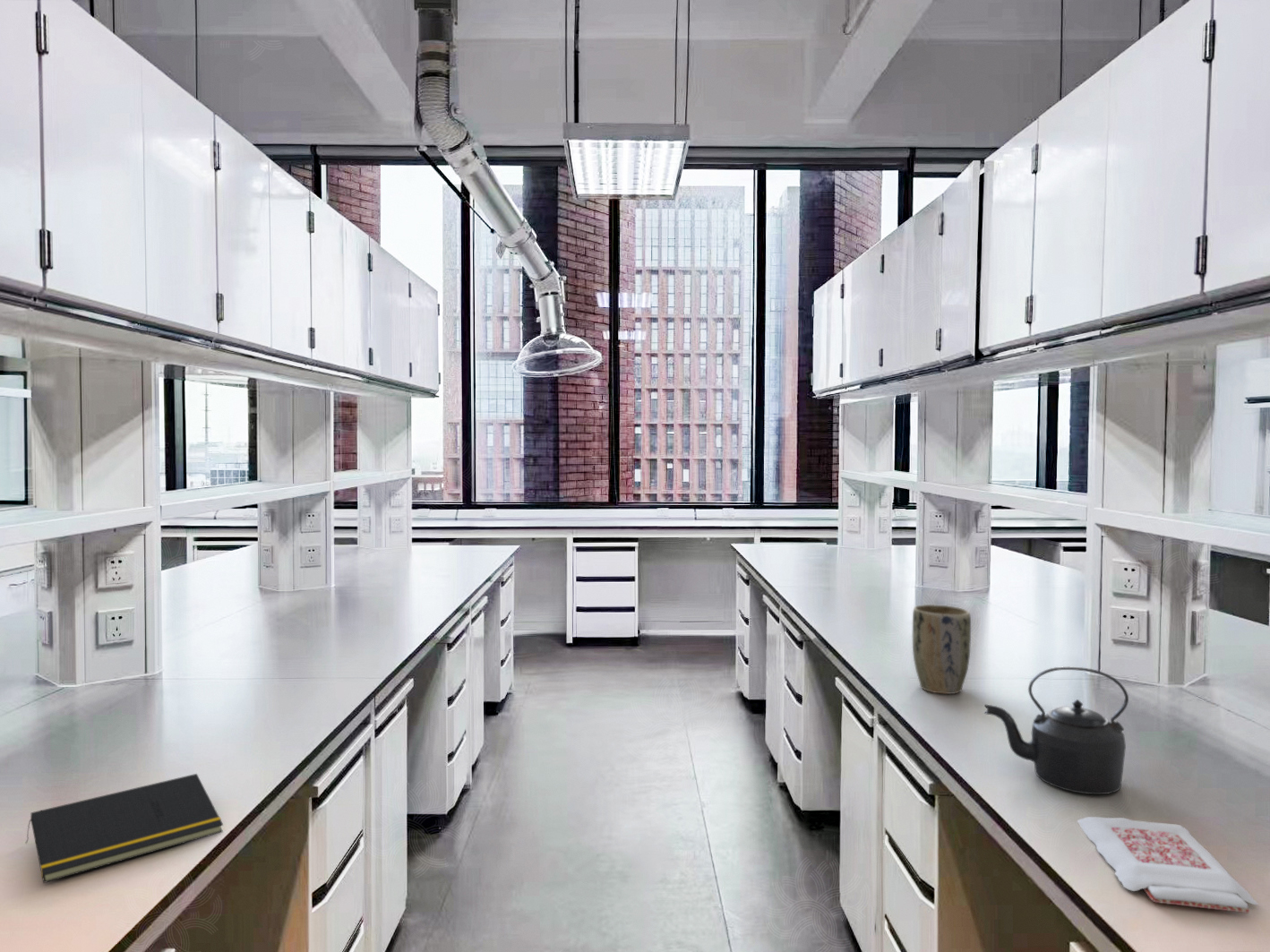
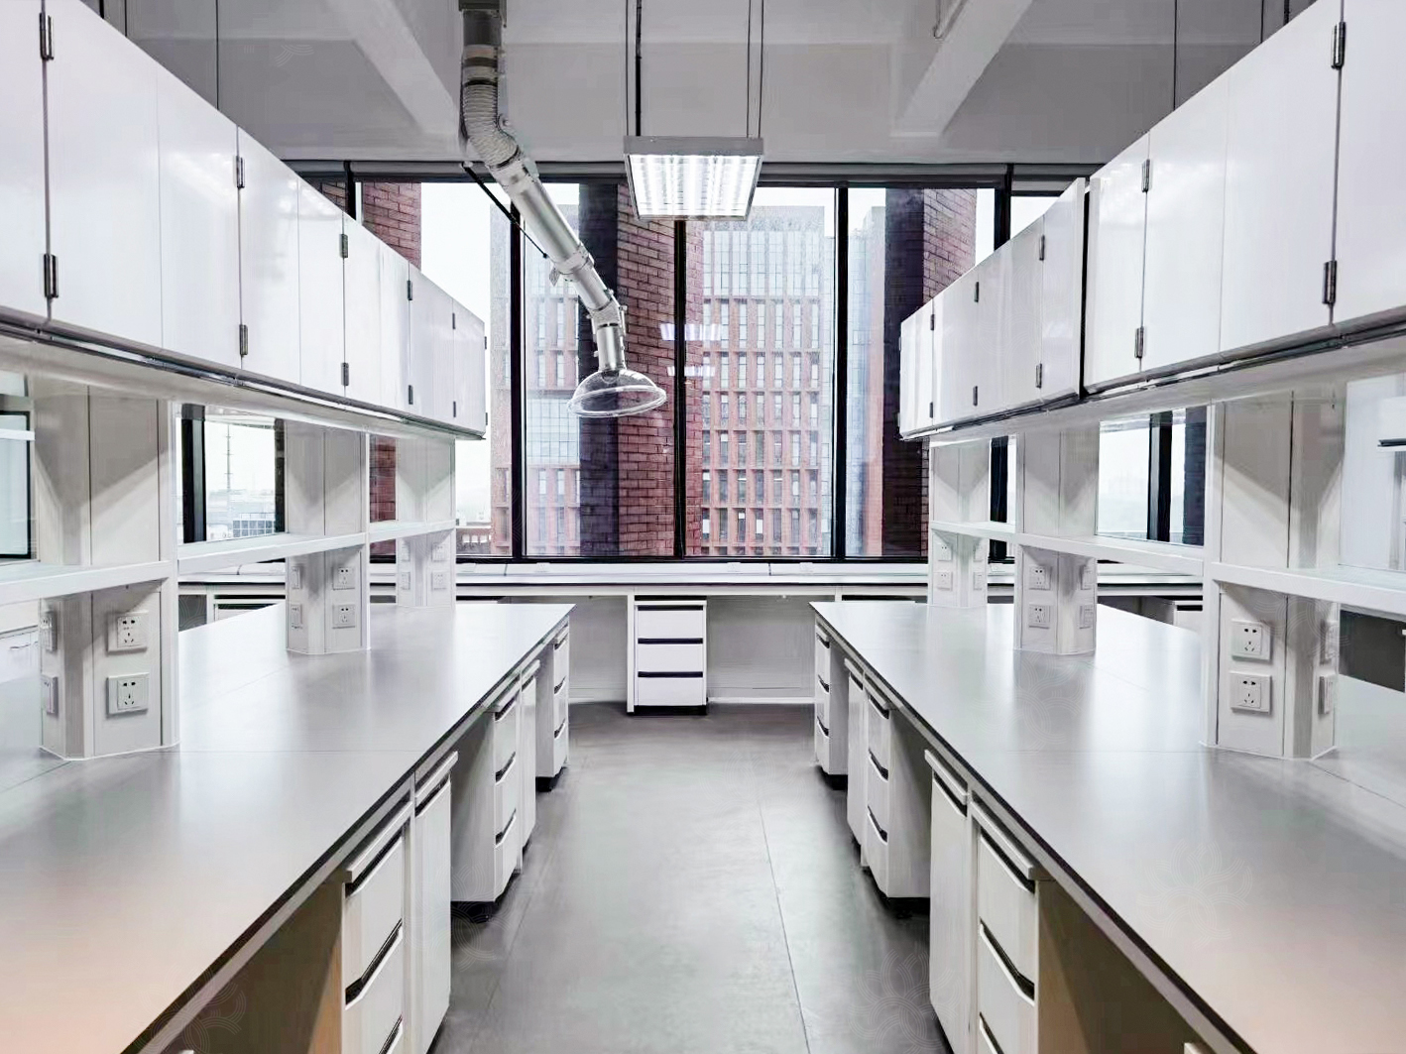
- pouch (1163, 854)
- plant pot (940, 648)
- notepad (128, 822)
- kettle (1053, 721)
